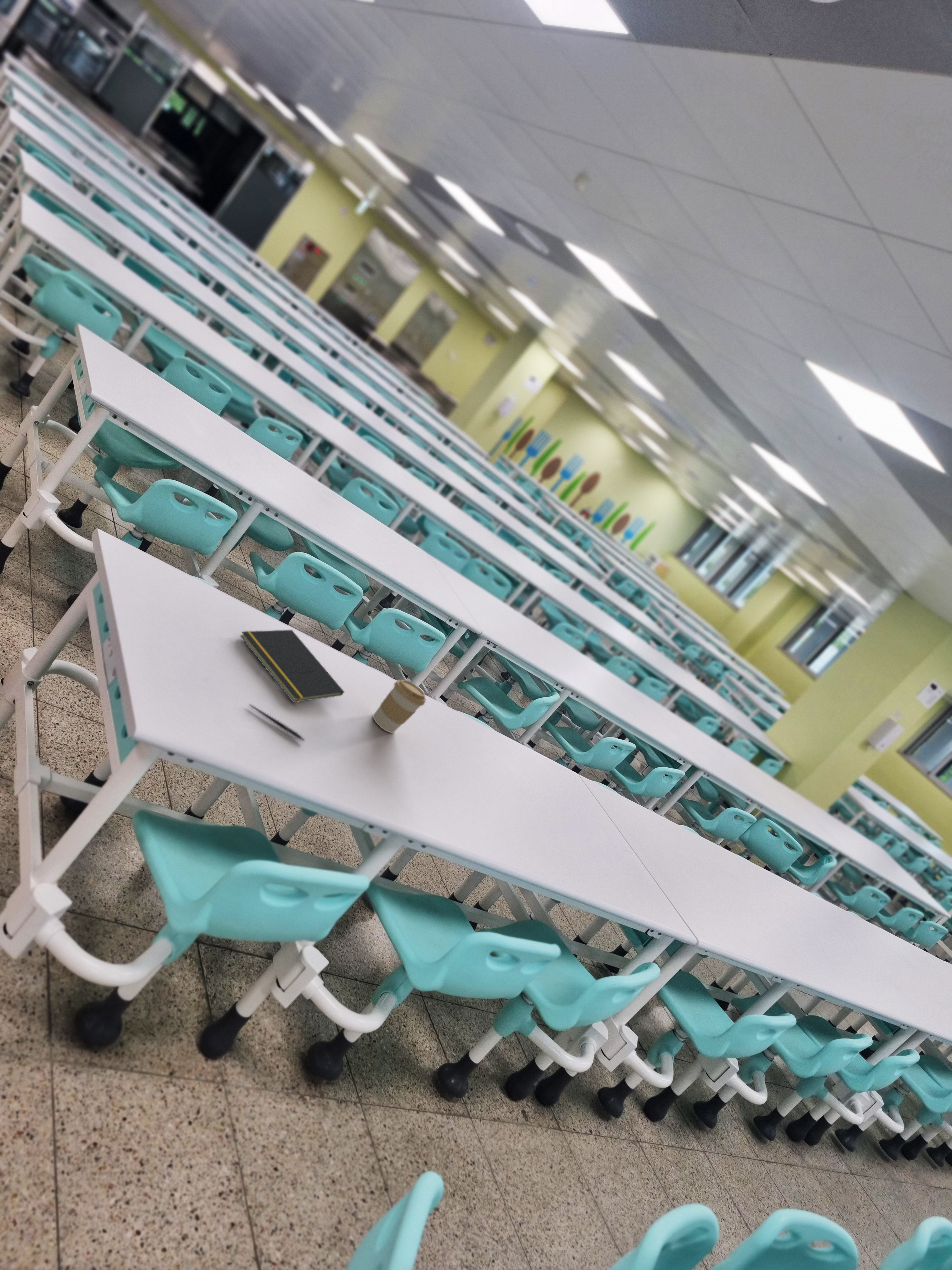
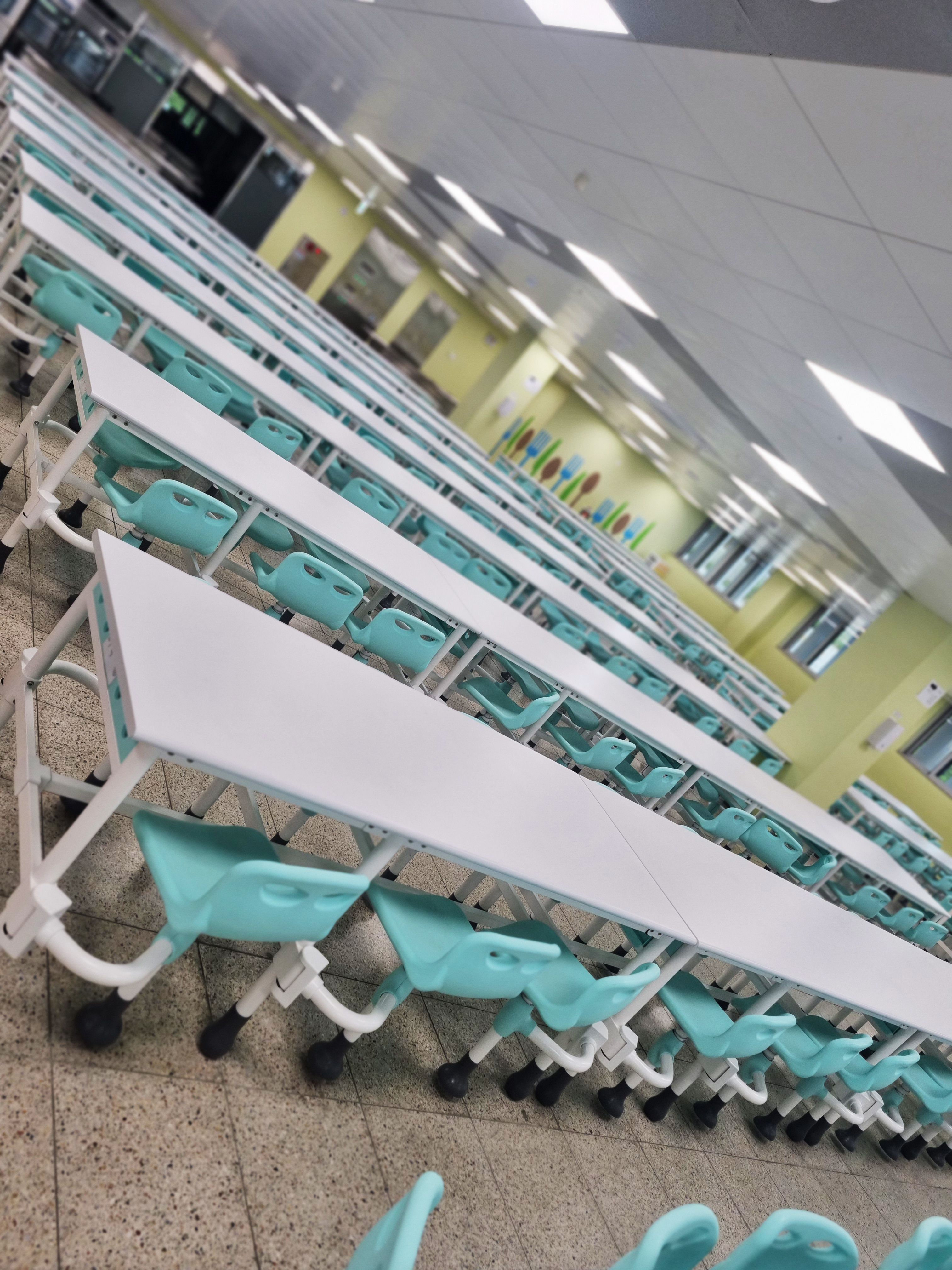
- coffee cup (399, 705)
- notepad (292, 664)
- pen (278, 722)
